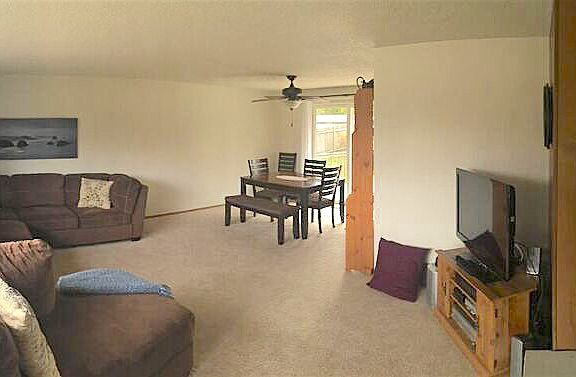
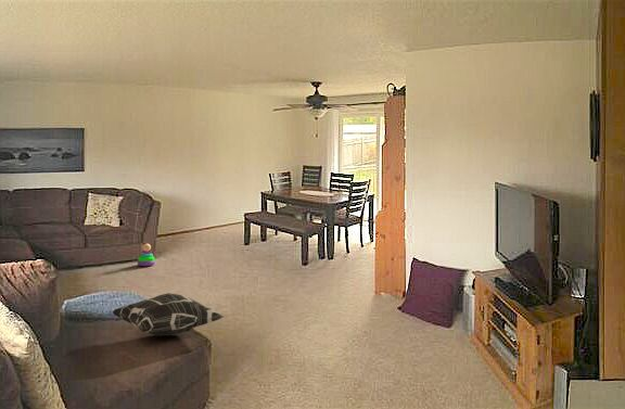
+ decorative pillow (168, 314)
+ stacking toy (145, 254)
